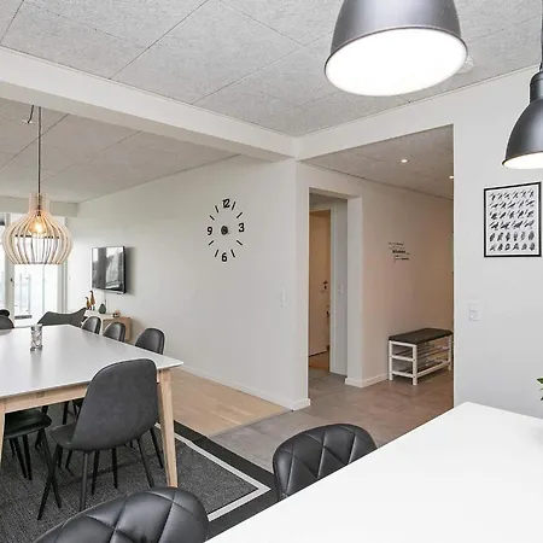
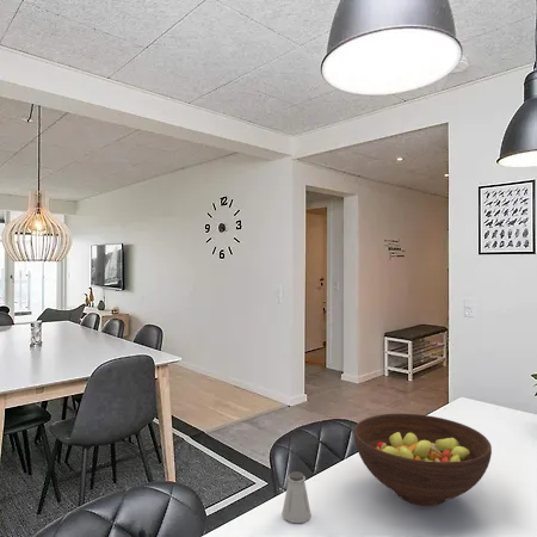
+ saltshaker (296, 494)
+ fruit bowl (419, 463)
